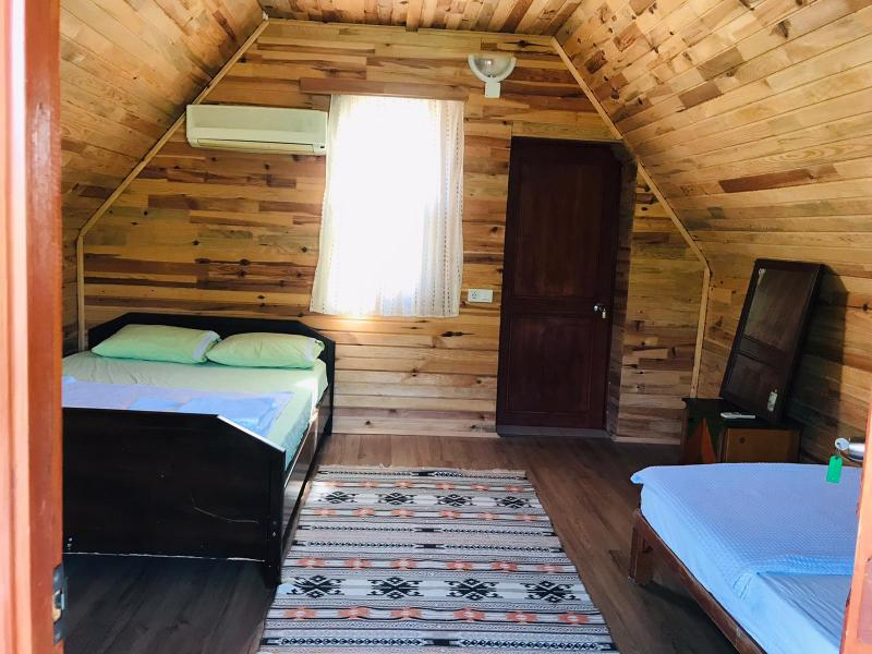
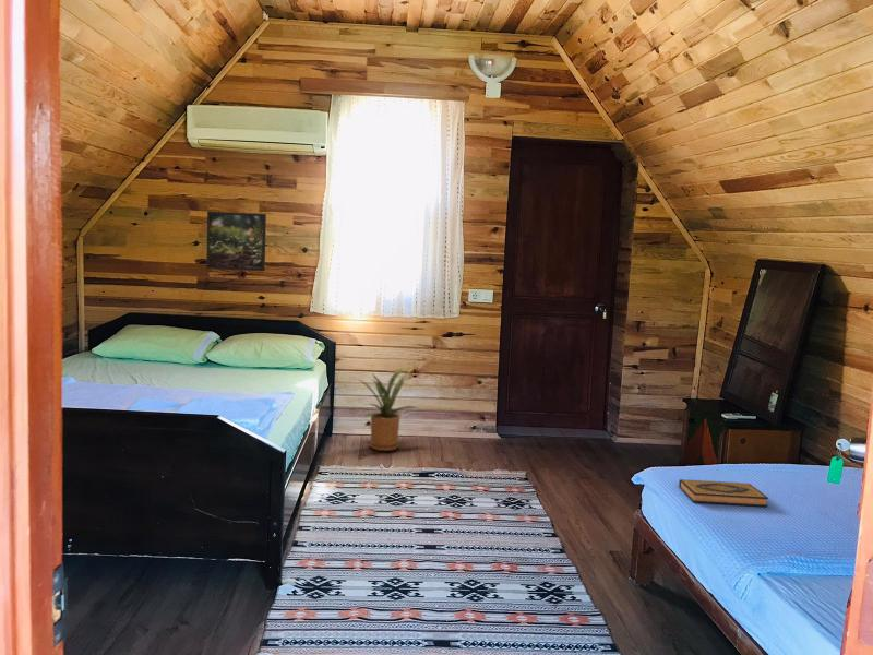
+ house plant (383, 405)
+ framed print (236, 241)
+ hardback book (721, 491)
